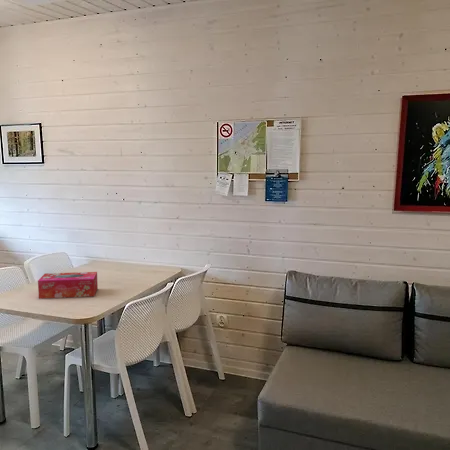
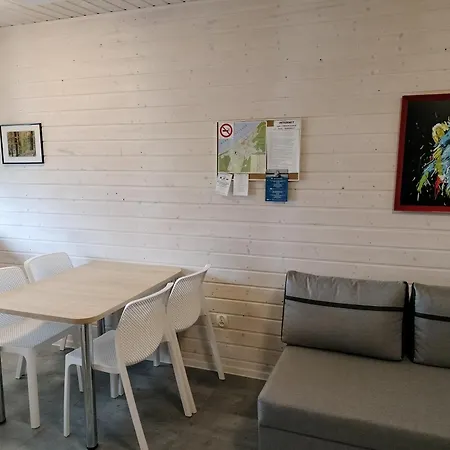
- tissue box (69, 284)
